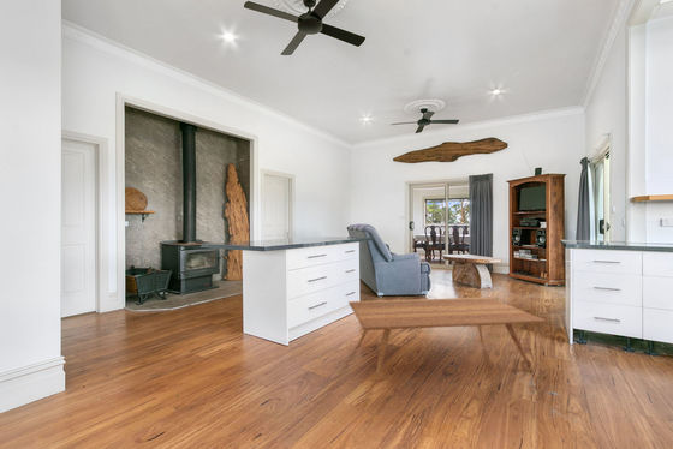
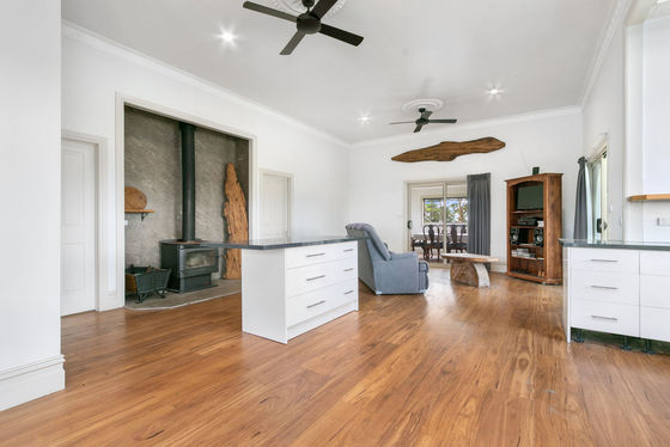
- coffee table (436, 327)
